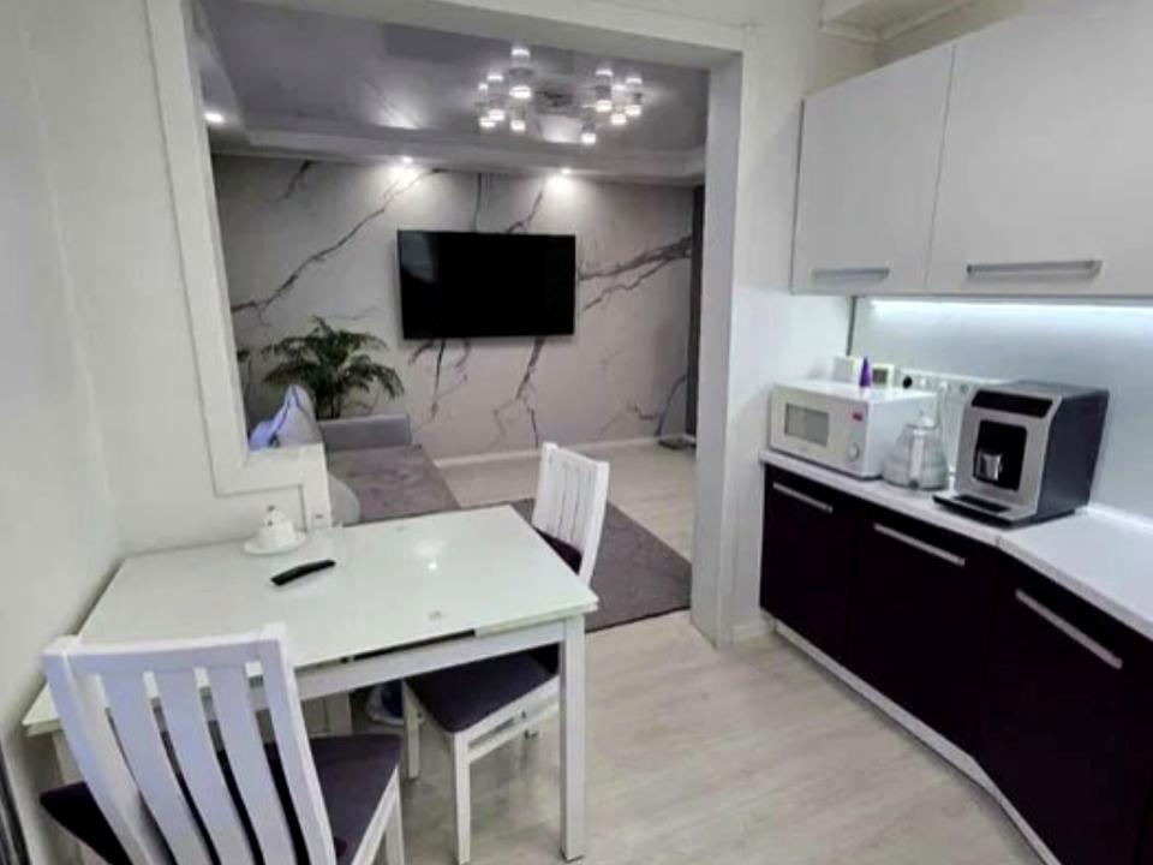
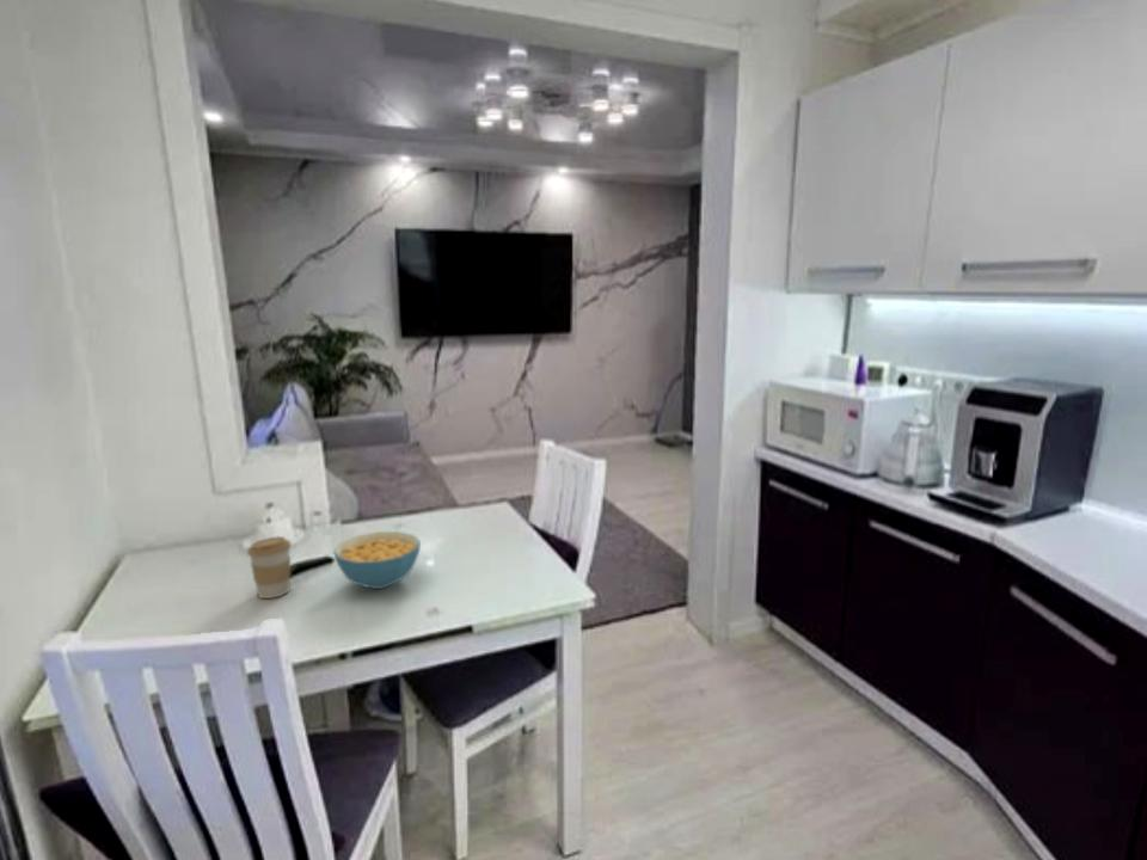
+ coffee cup (271, 565)
+ cereal bowl (379, 564)
